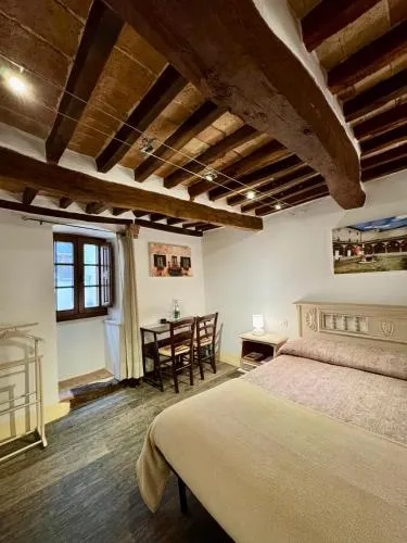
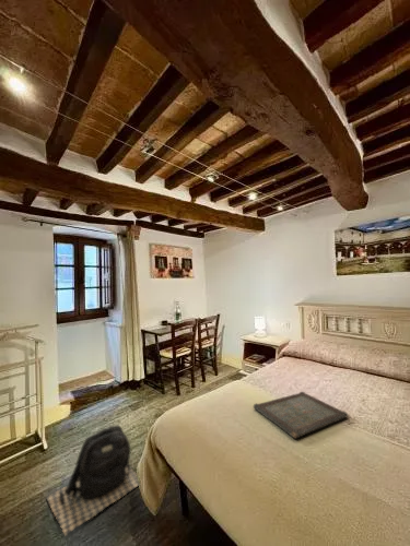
+ backpack (95, 458)
+ serving tray (298, 411)
